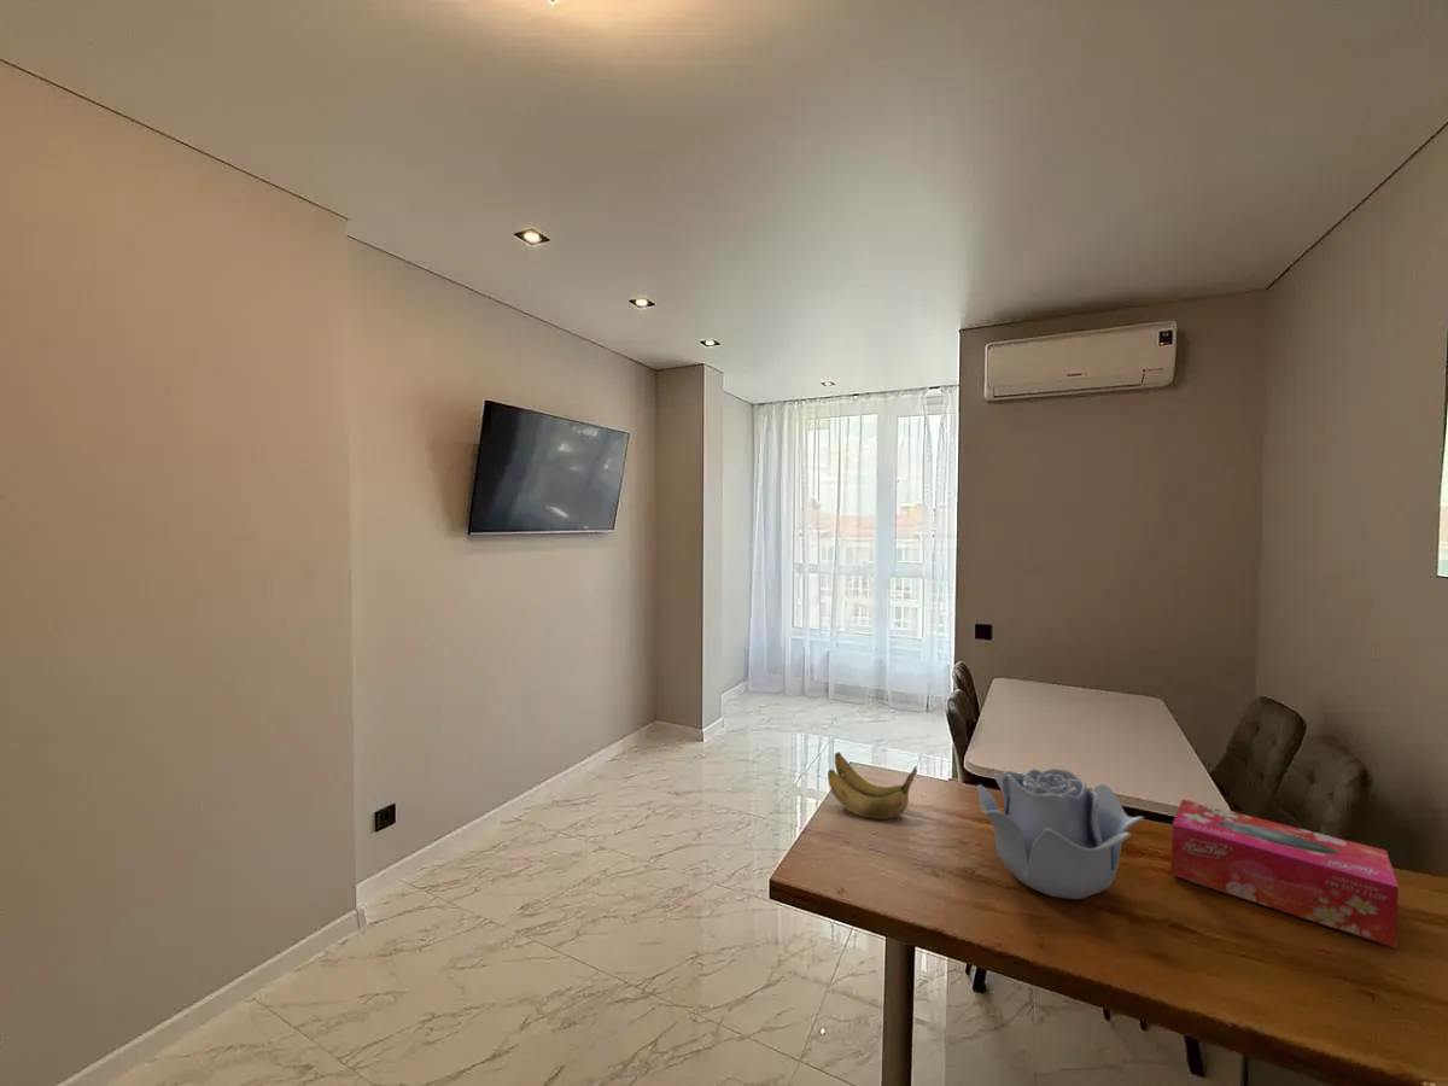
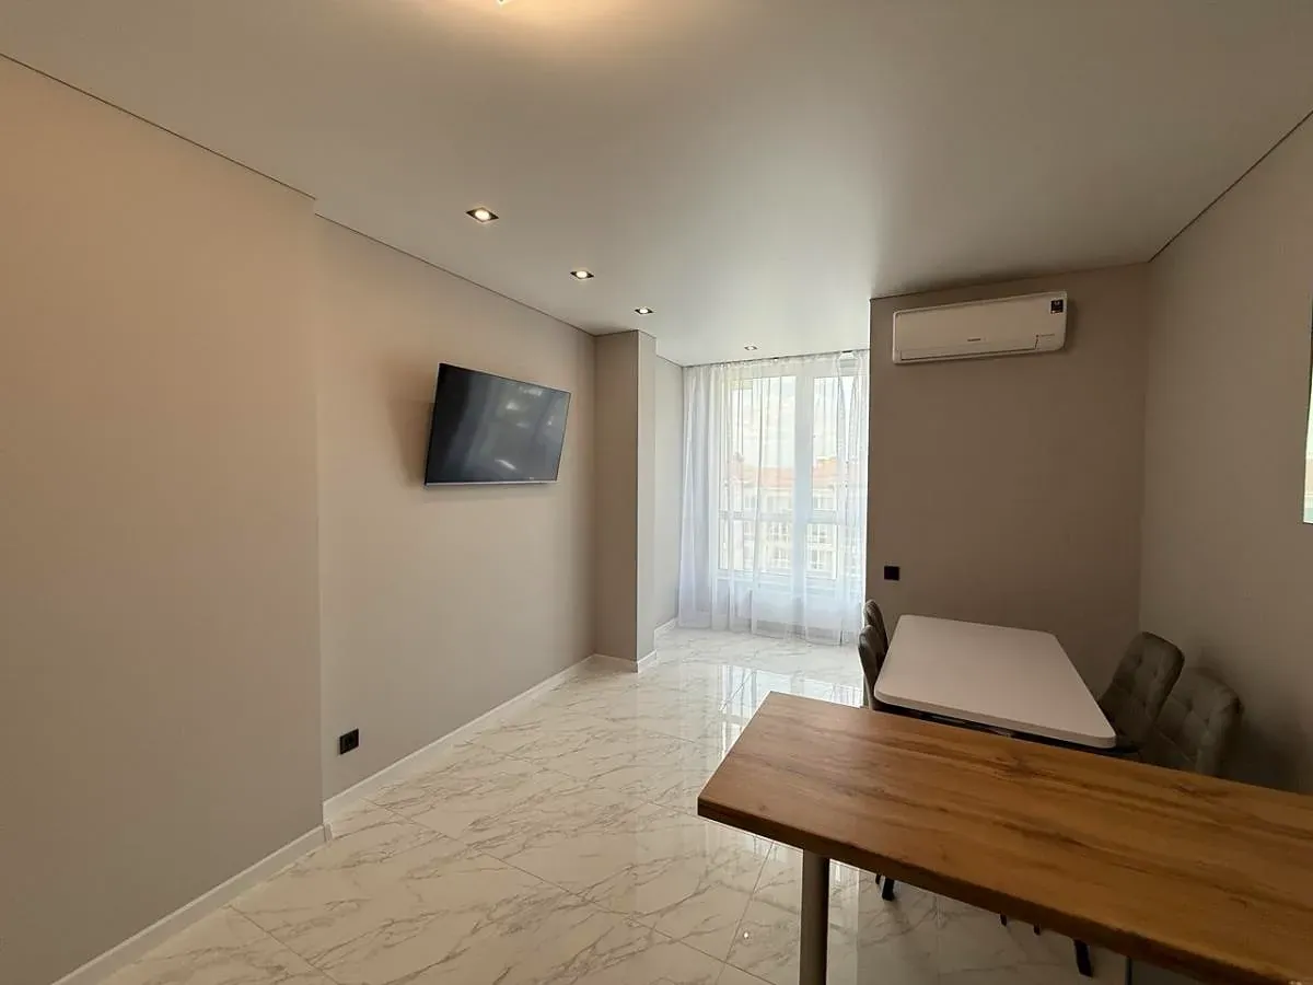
- decorative bowl (1056, 830)
- tissue box (1274, 863)
- banana (865, 781)
